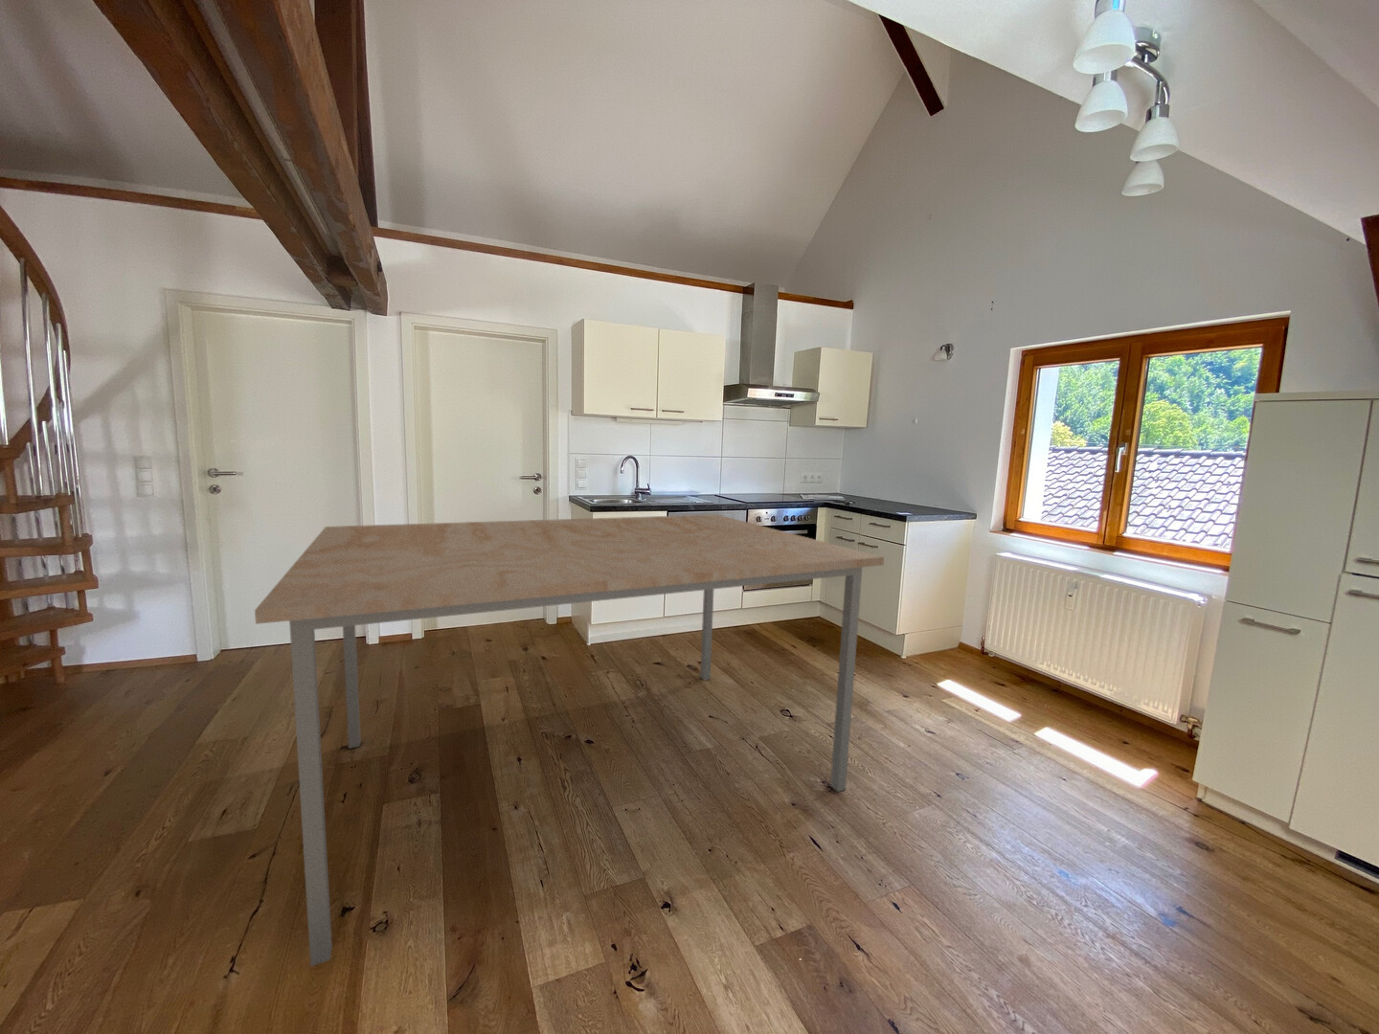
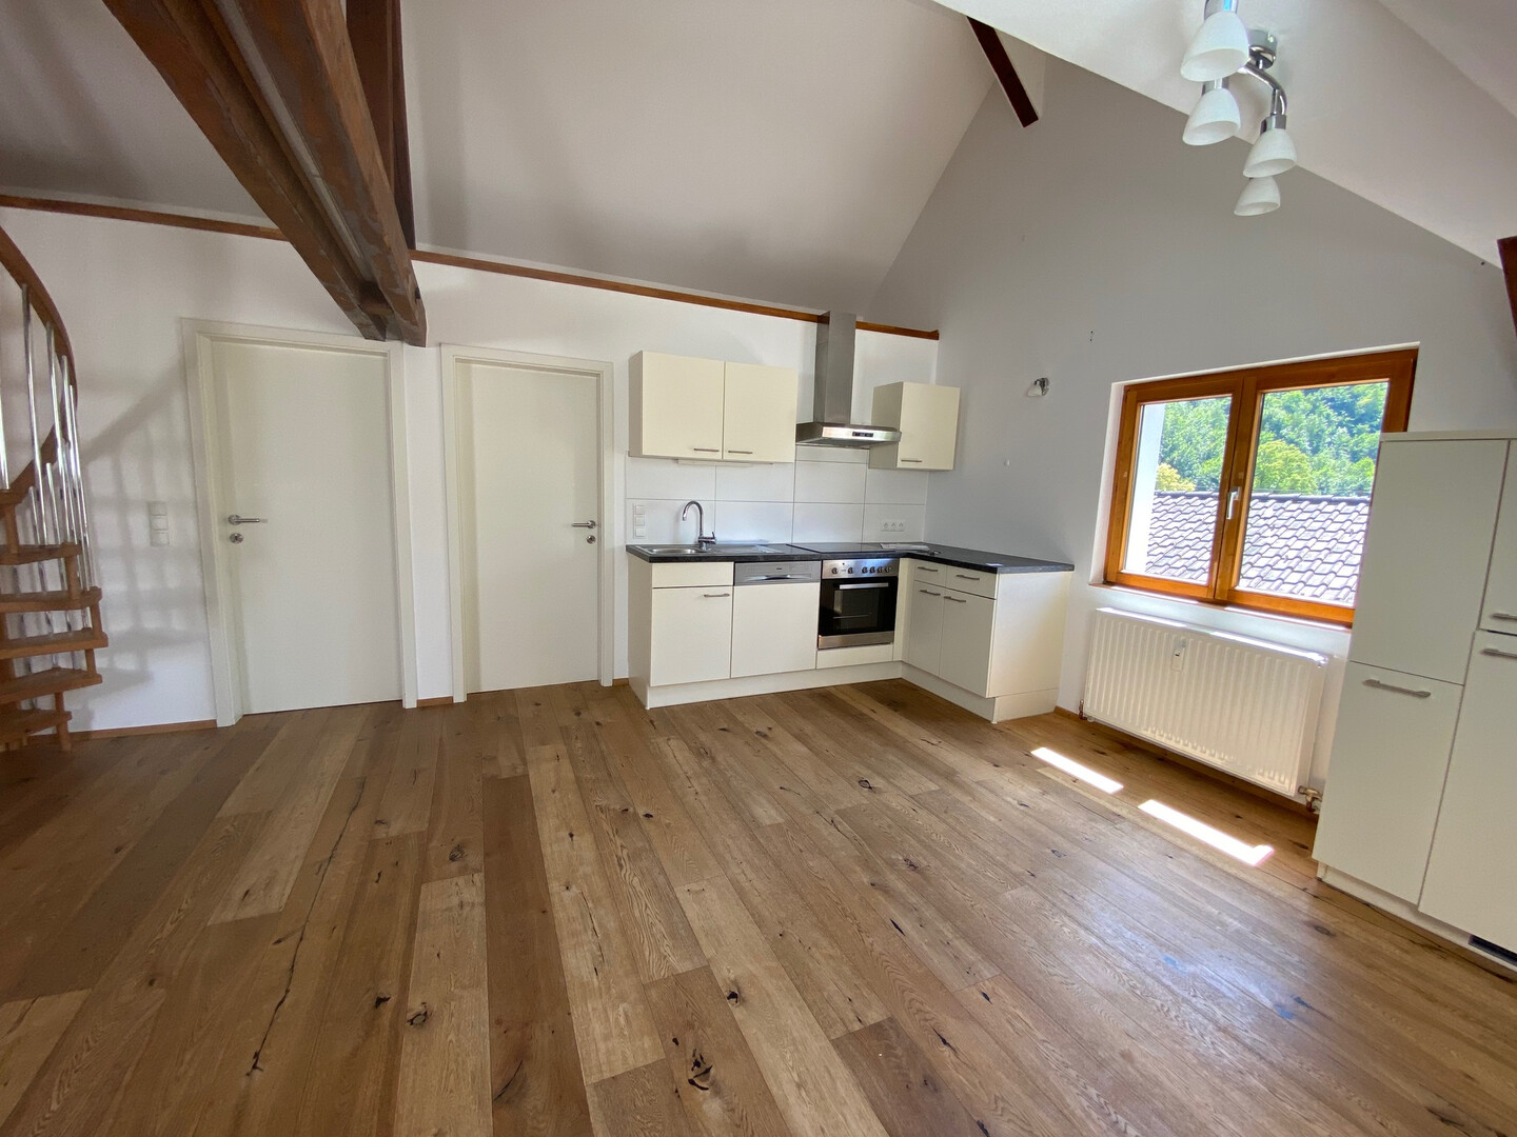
- dining table (580, 602)
